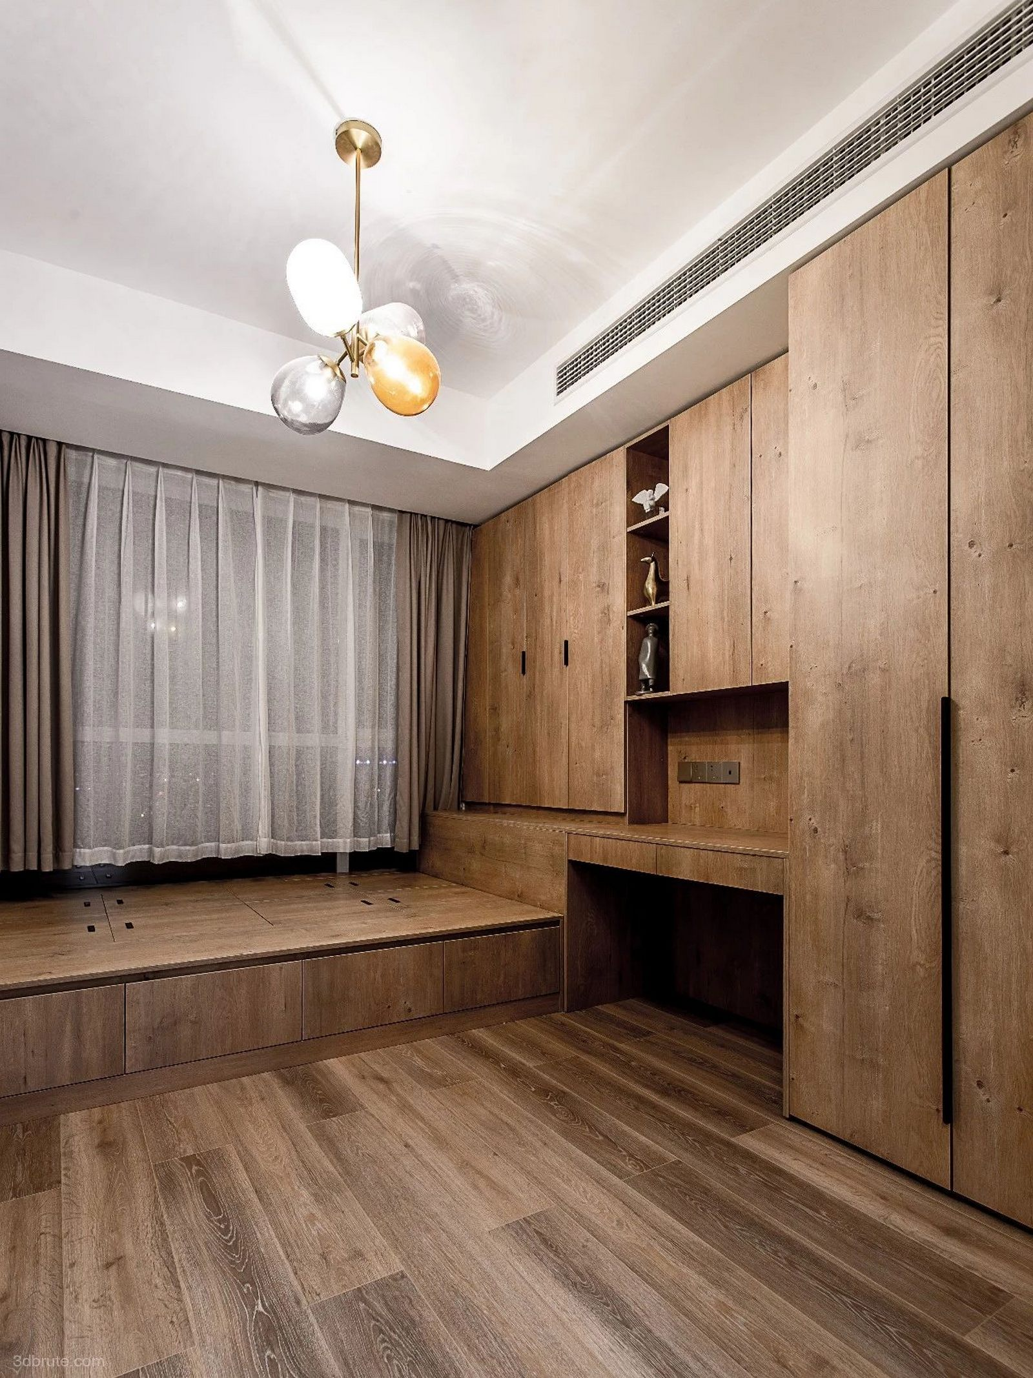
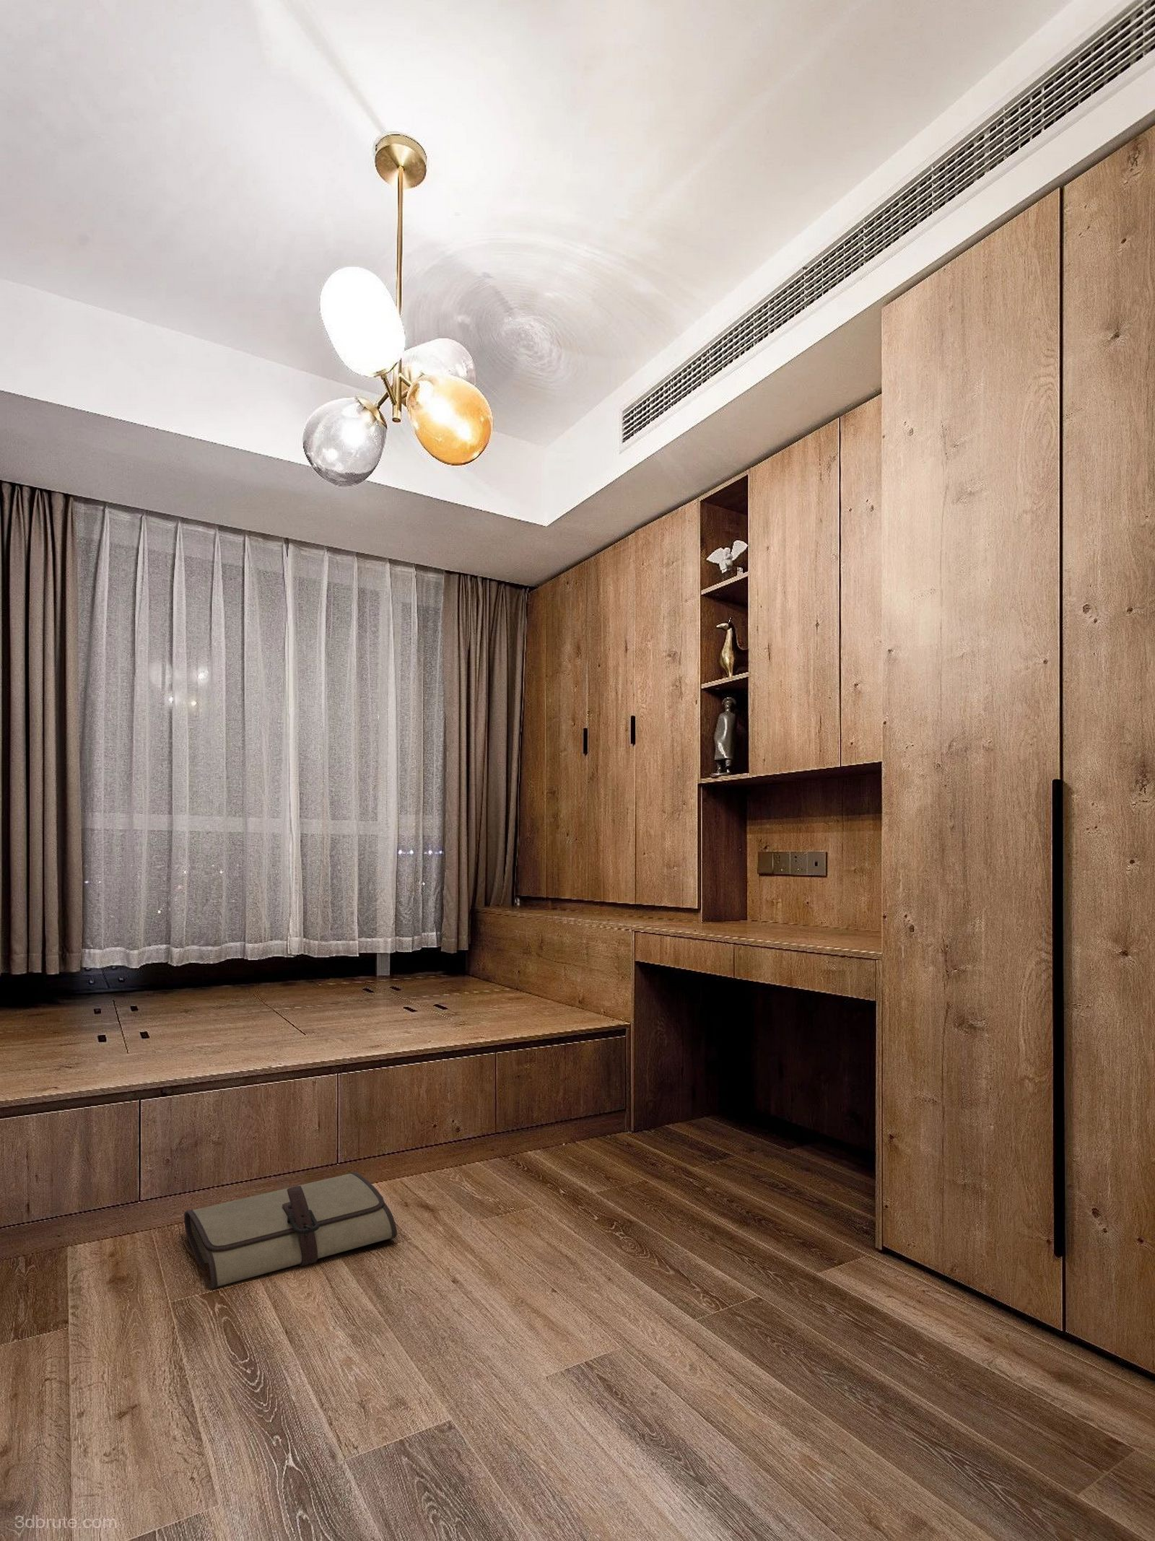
+ tool roll (290, 1210)
